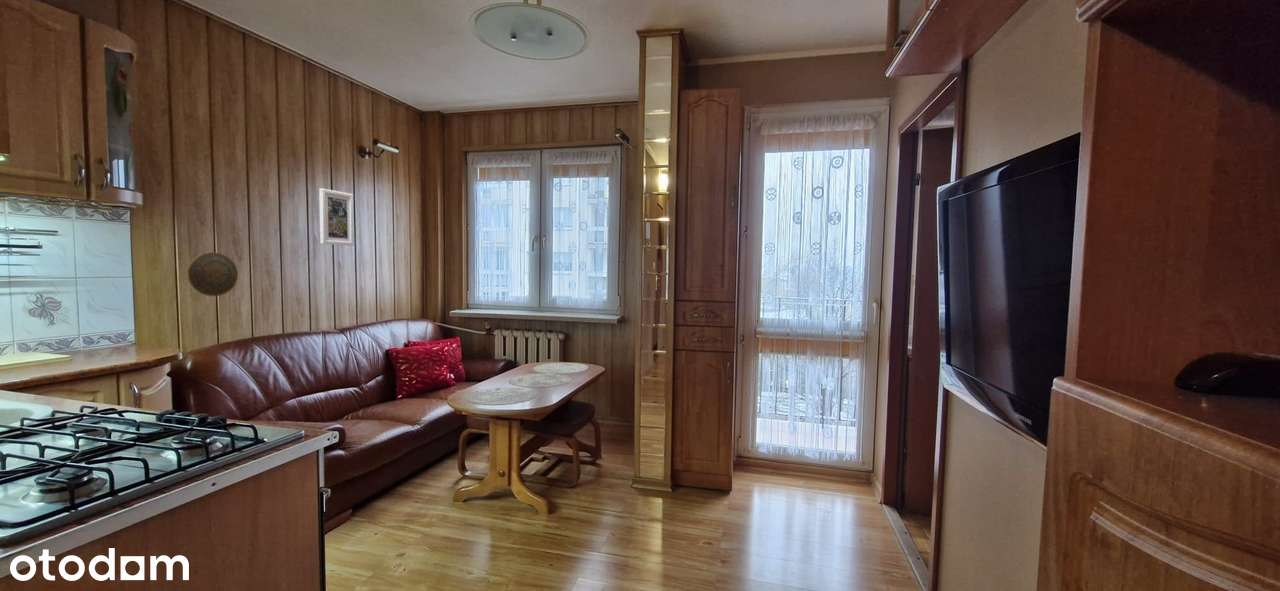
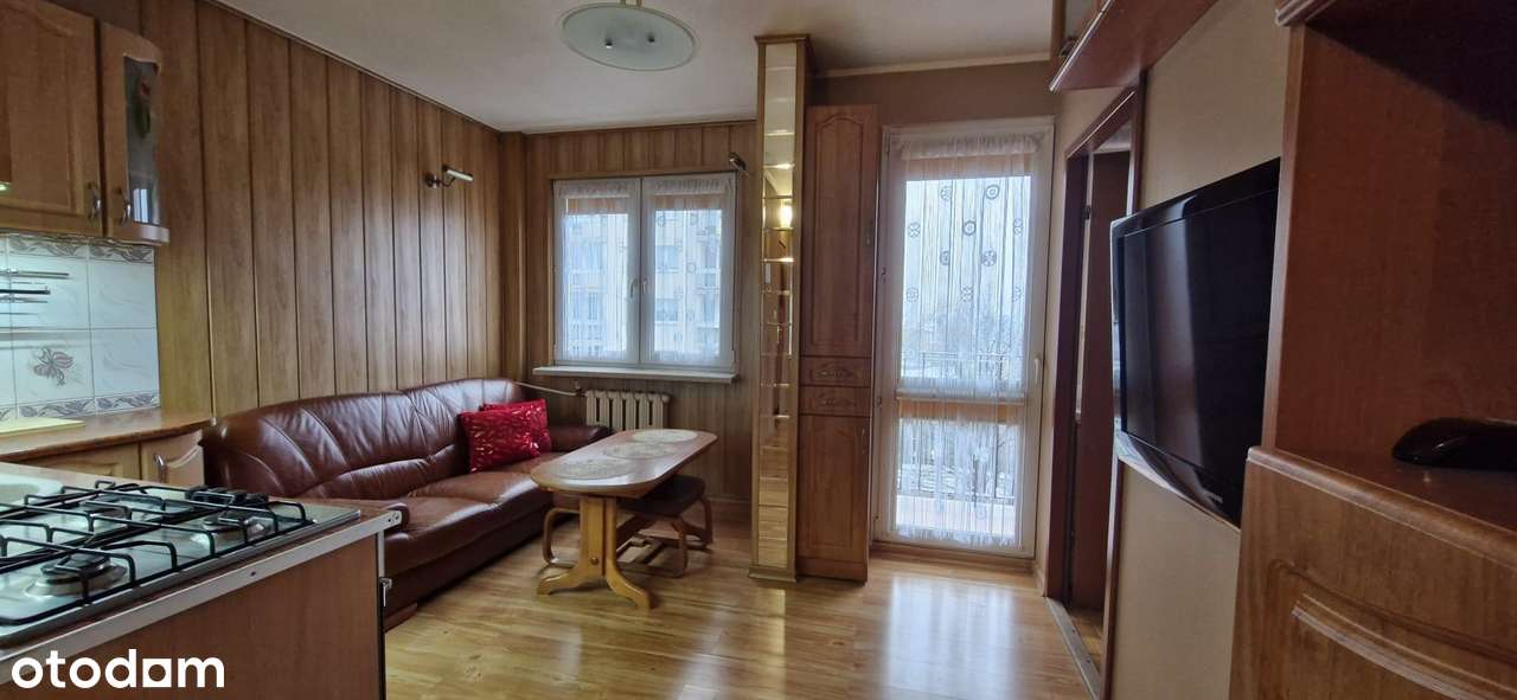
- decorative plate (215, 274)
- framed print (337, 218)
